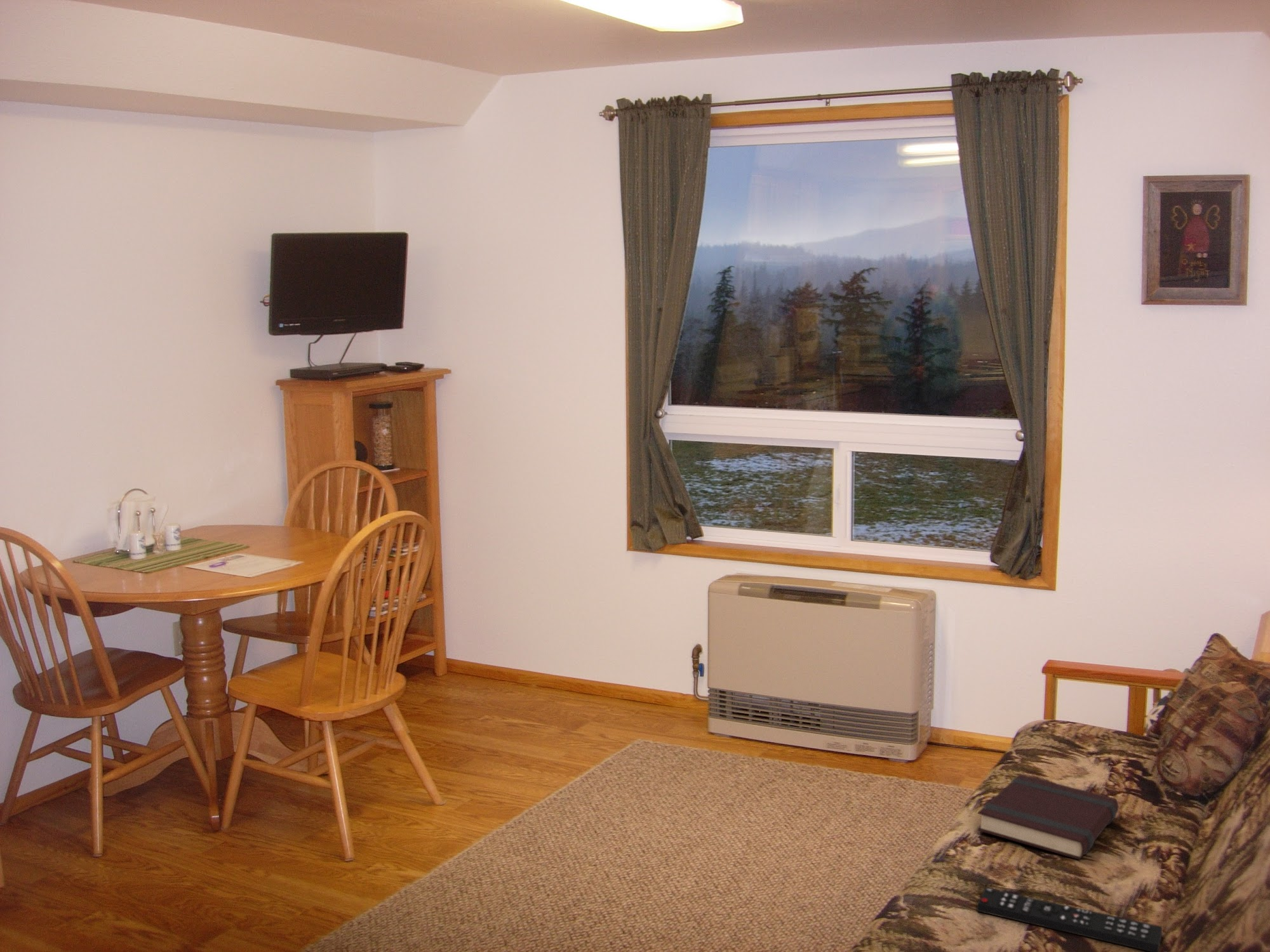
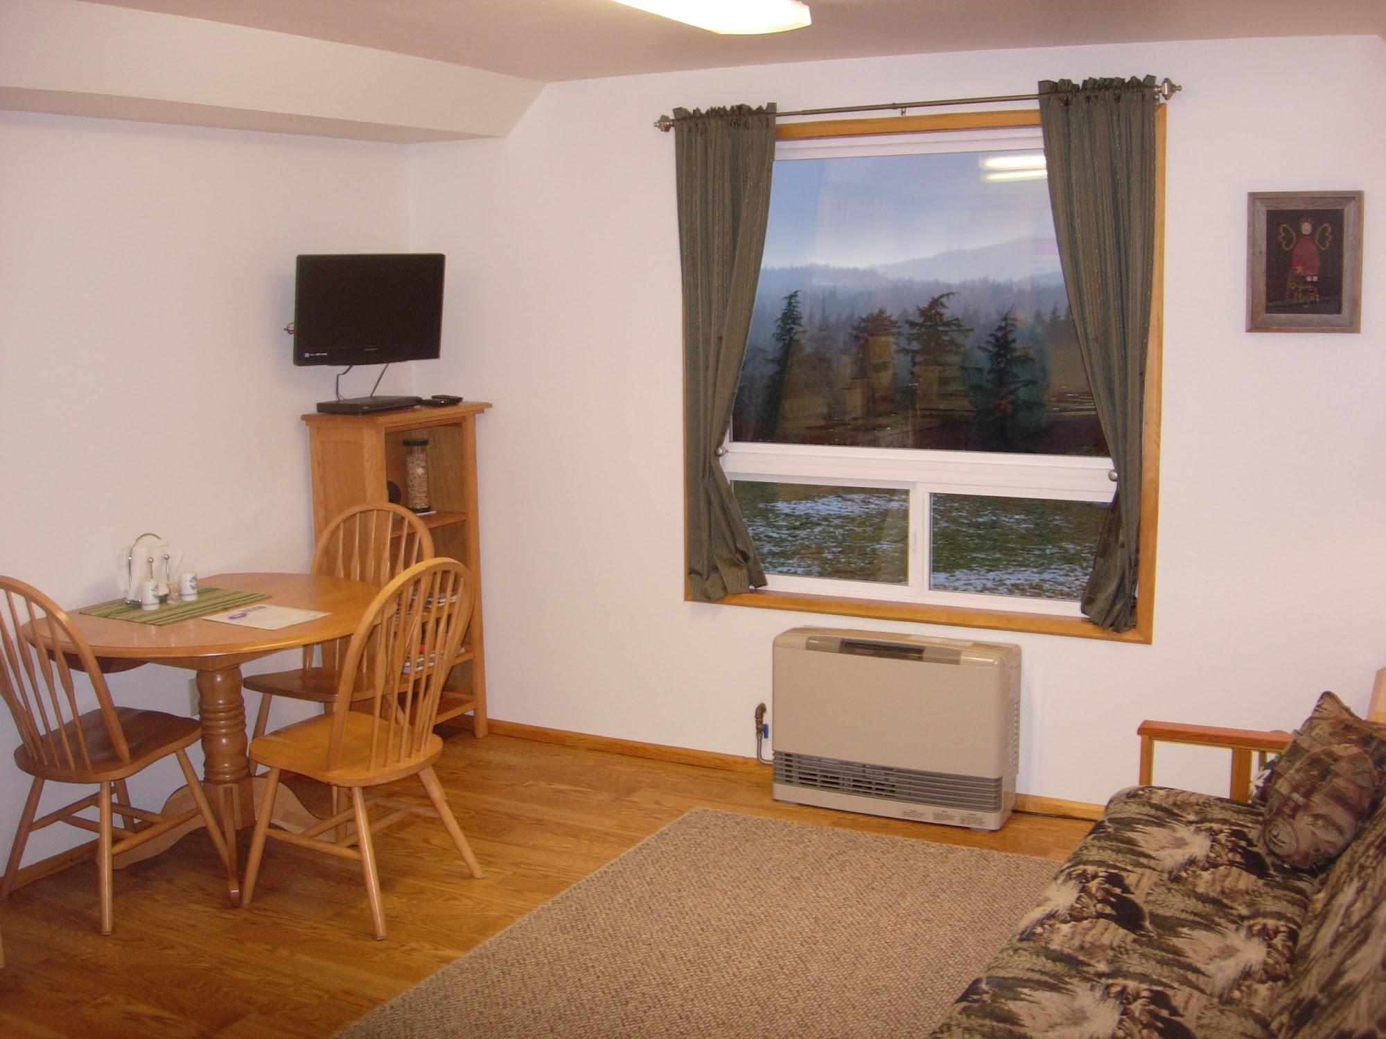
- book (1049, 814)
- remote control (1066, 917)
